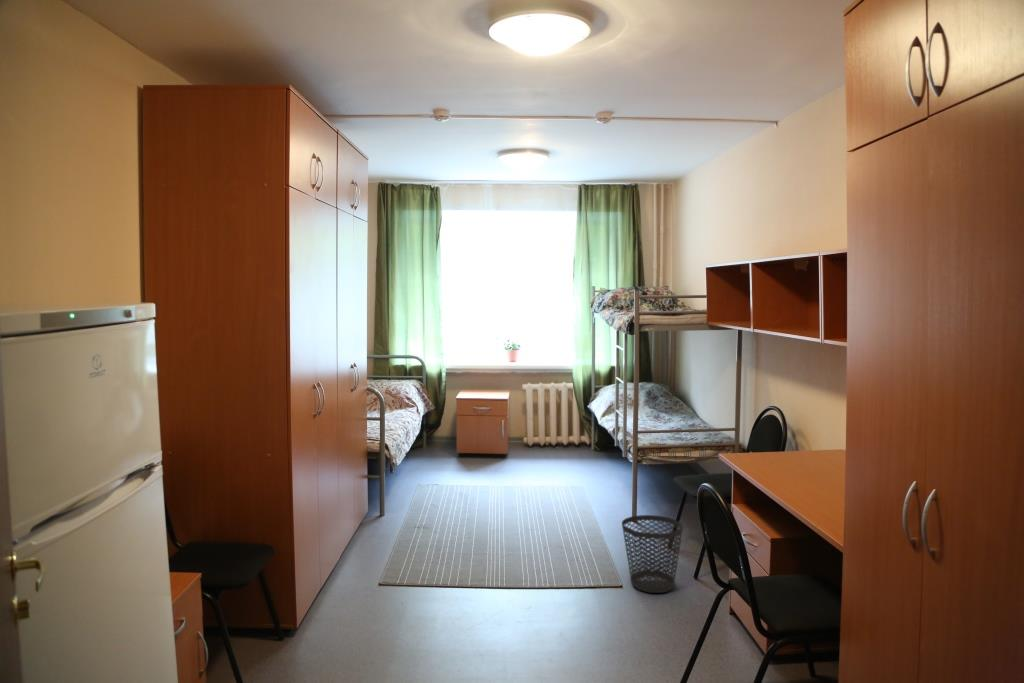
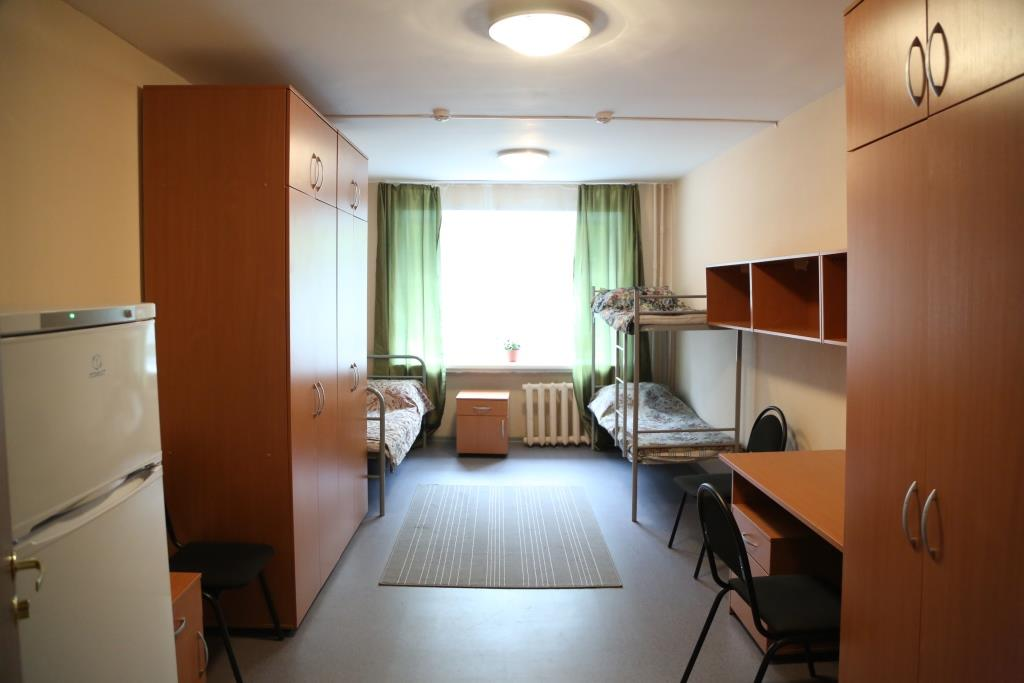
- wastebasket (652, 554)
